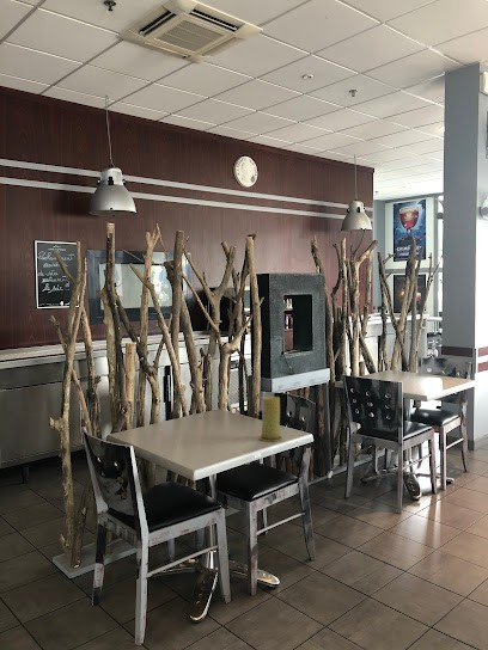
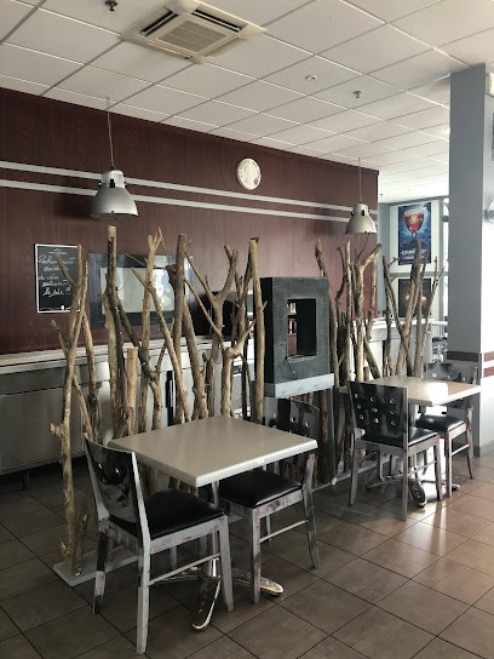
- candle (270, 417)
